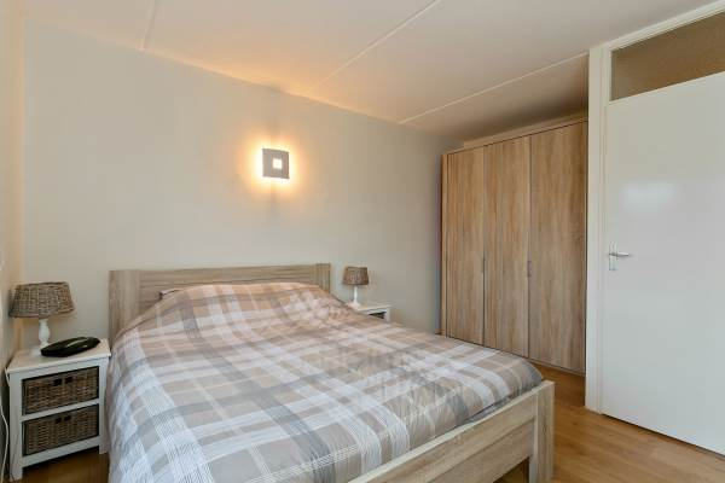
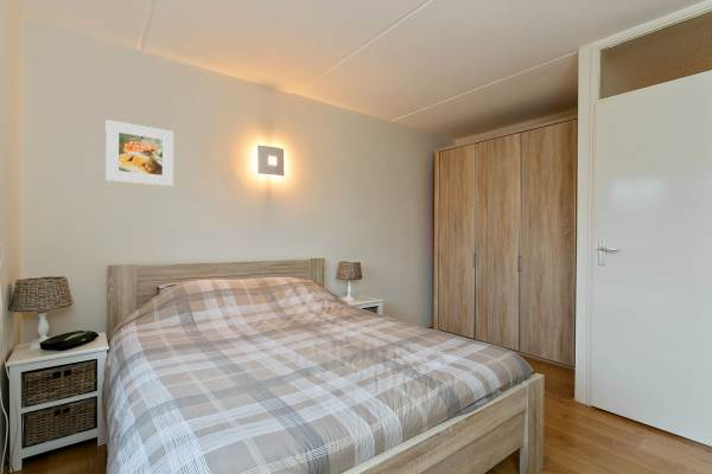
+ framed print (140, 154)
